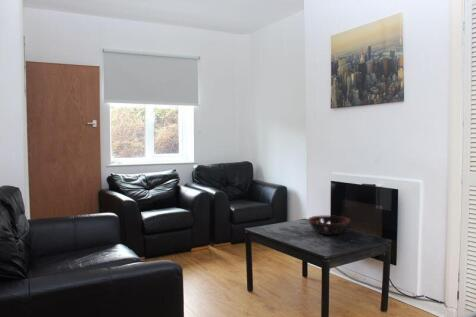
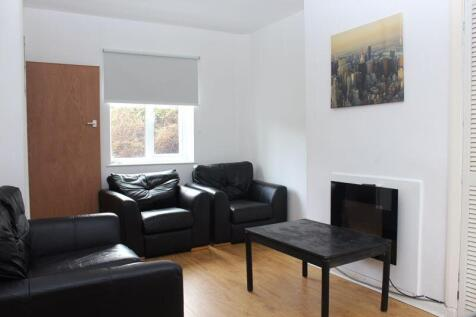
- decorative bowl (328, 225)
